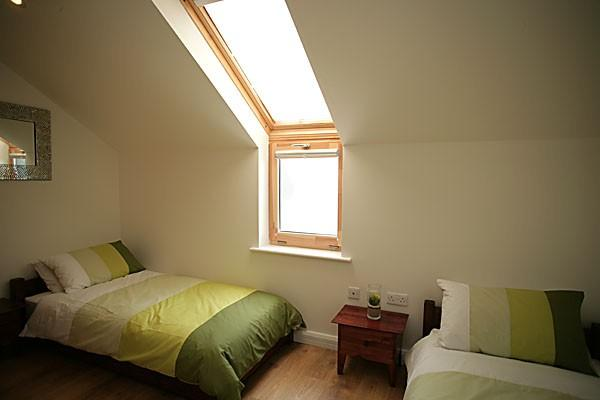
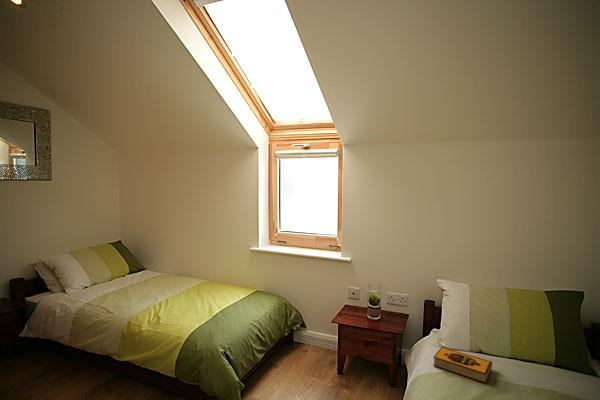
+ hardback book (462, 363)
